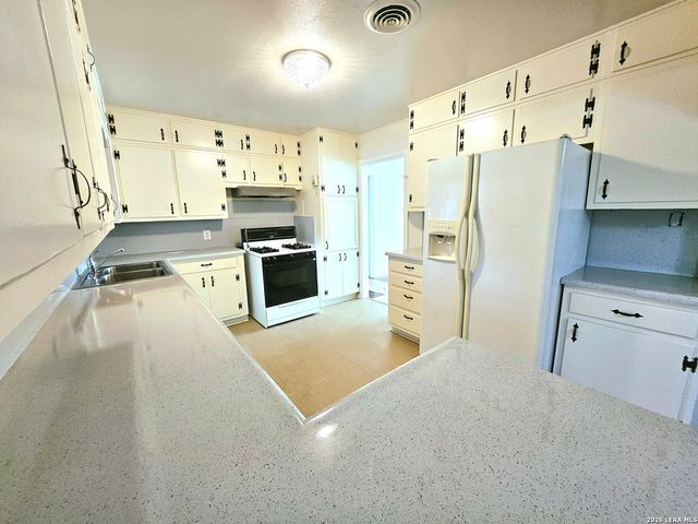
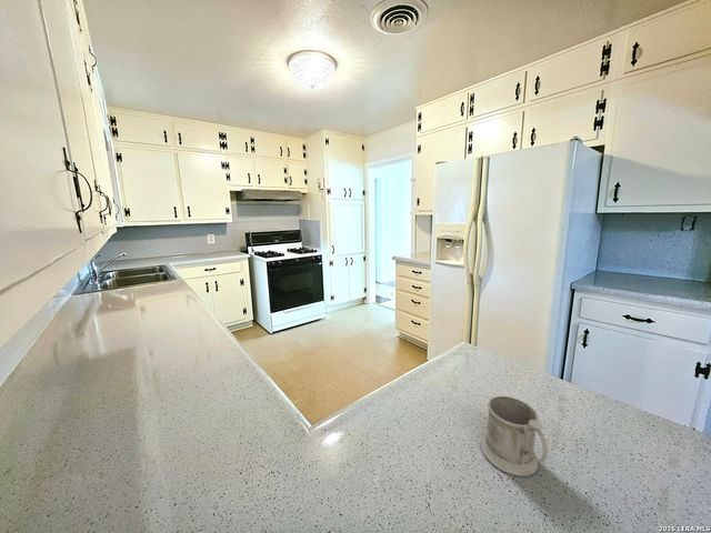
+ mug (518, 435)
